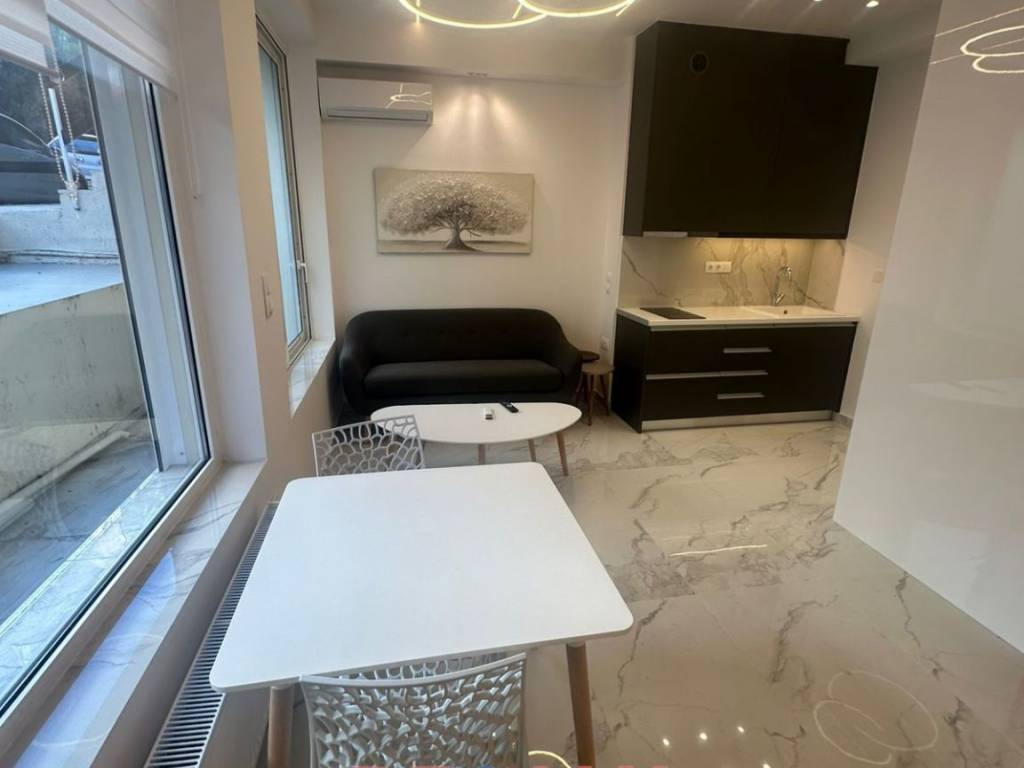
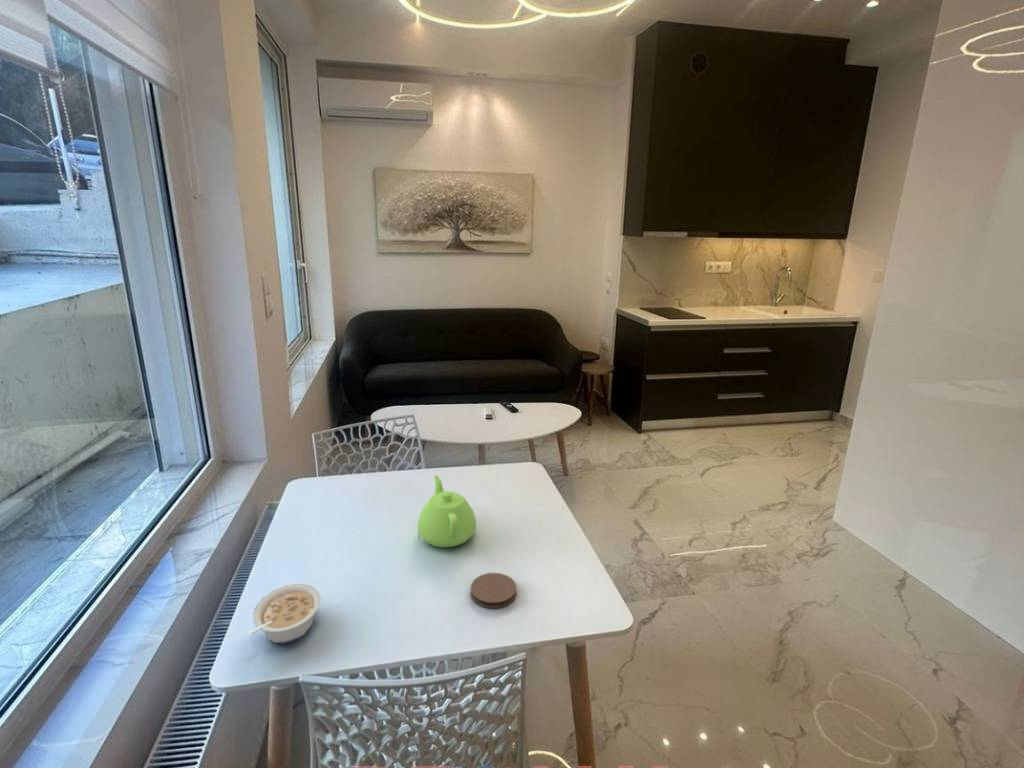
+ coaster (493, 589)
+ teapot (446, 512)
+ legume (287, 615)
